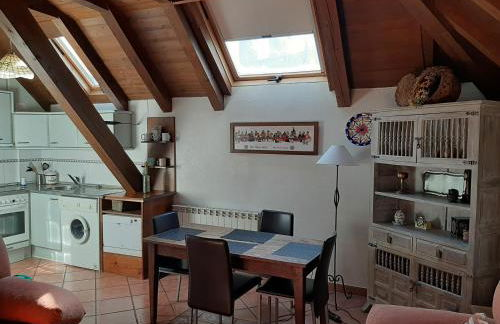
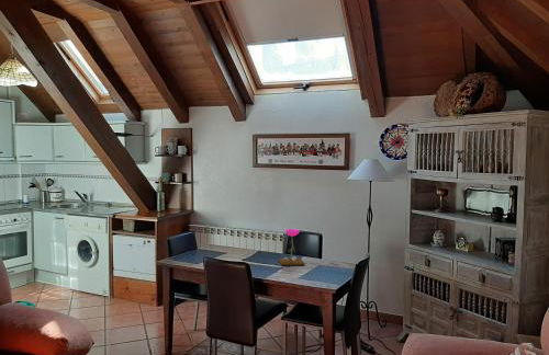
+ flower (292, 245)
